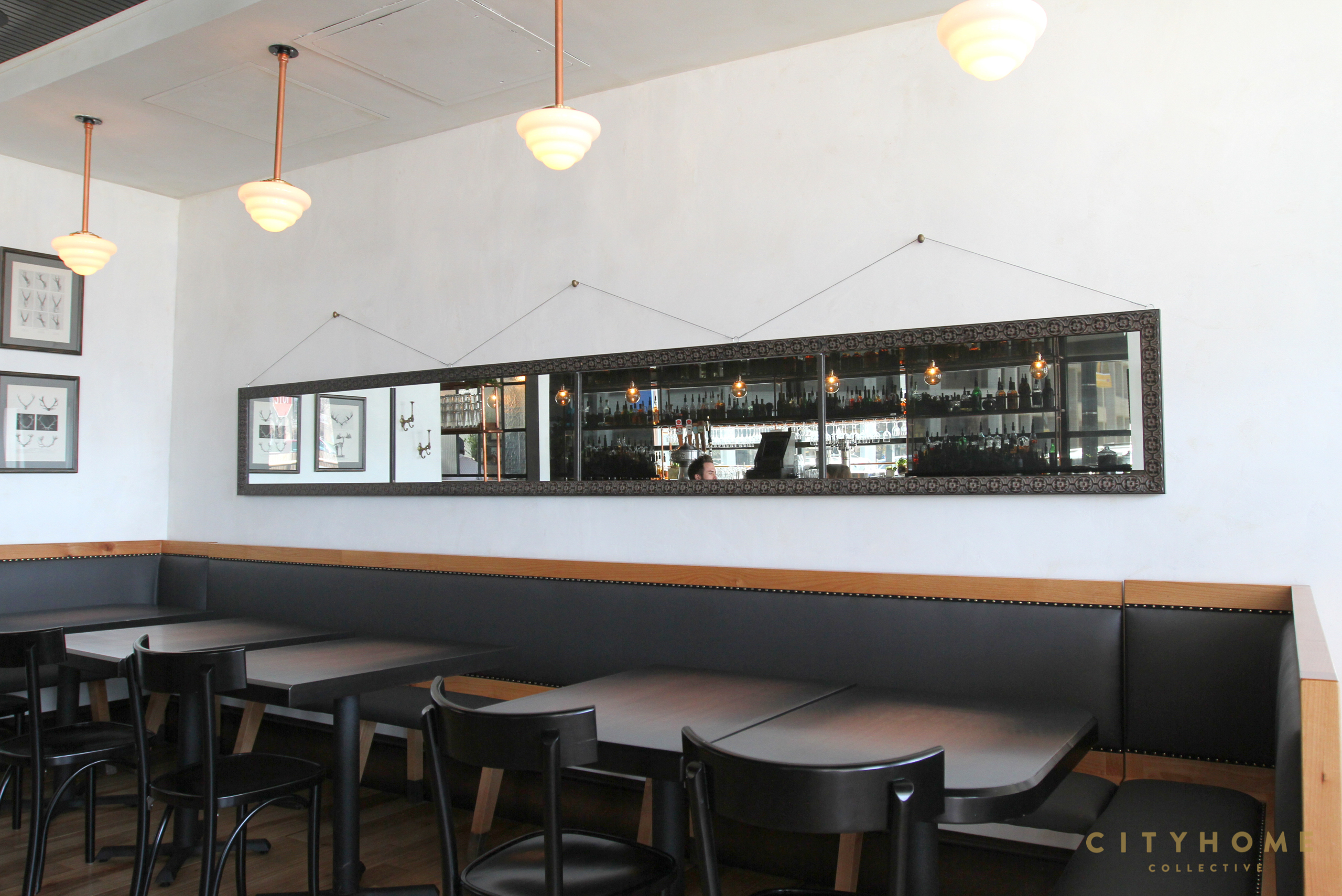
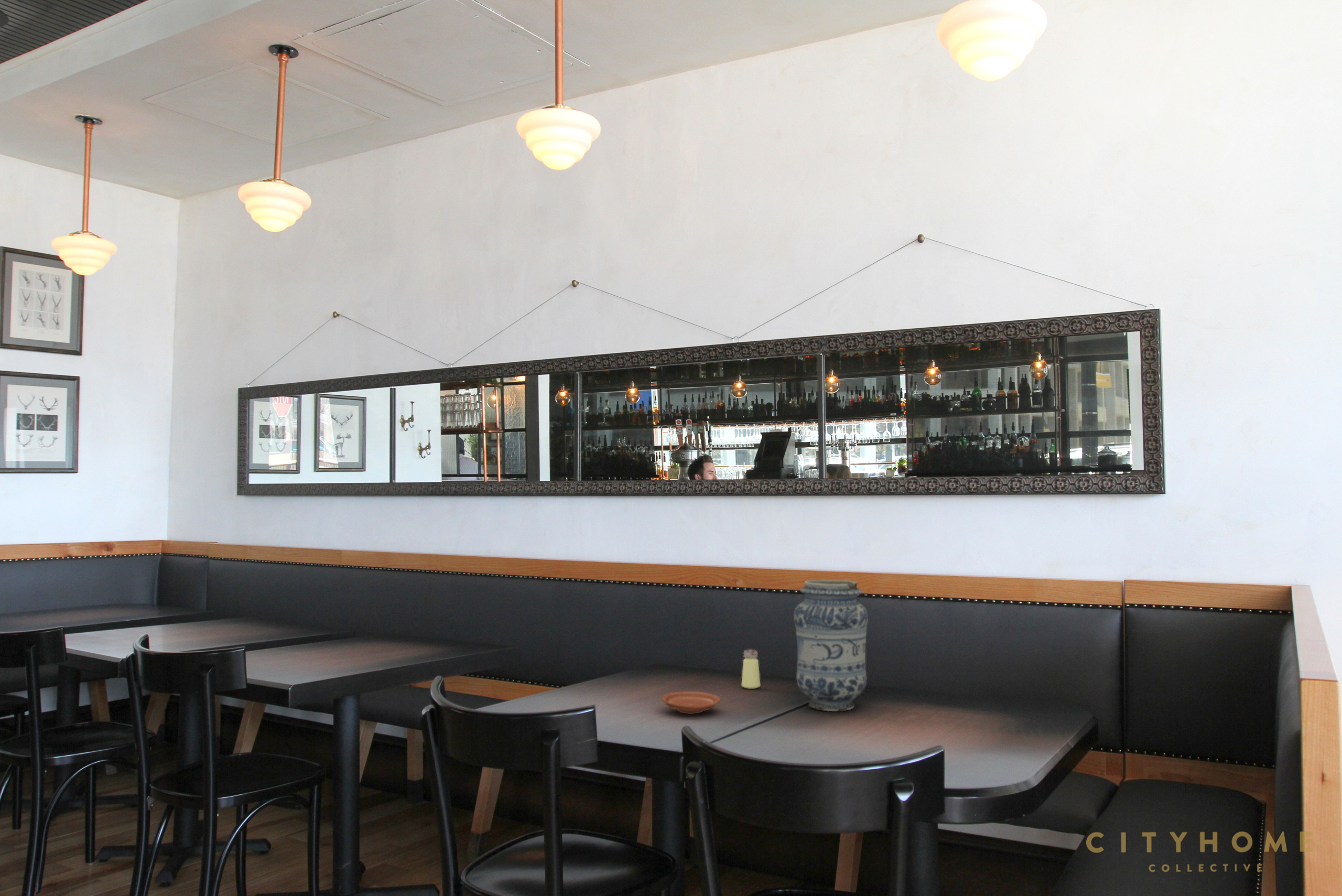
+ plate (691, 704)
+ vase (831, 644)
+ saltshaker (751, 668)
